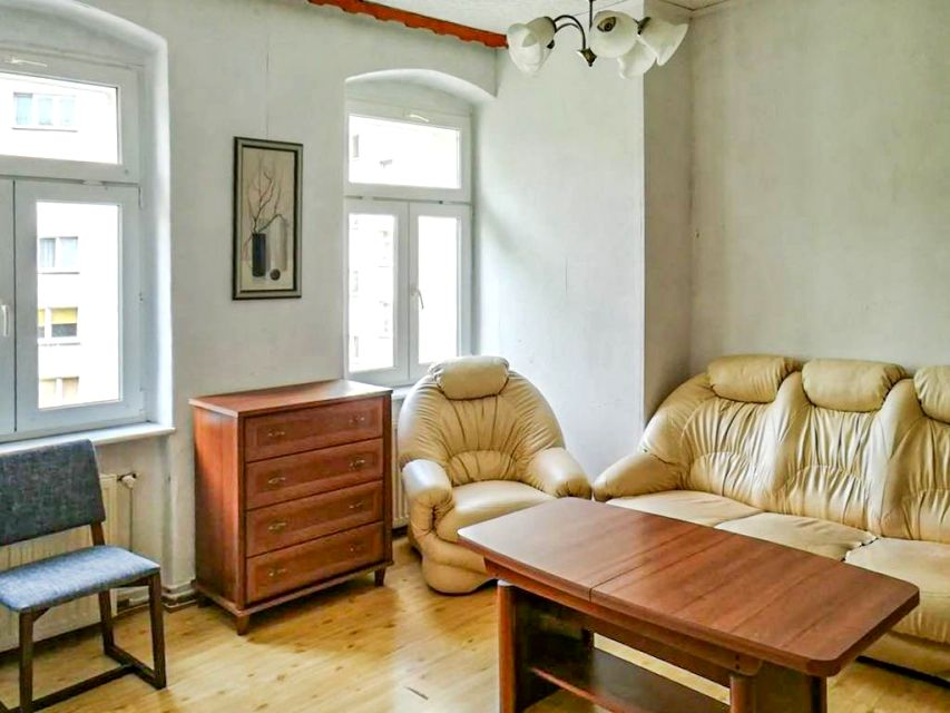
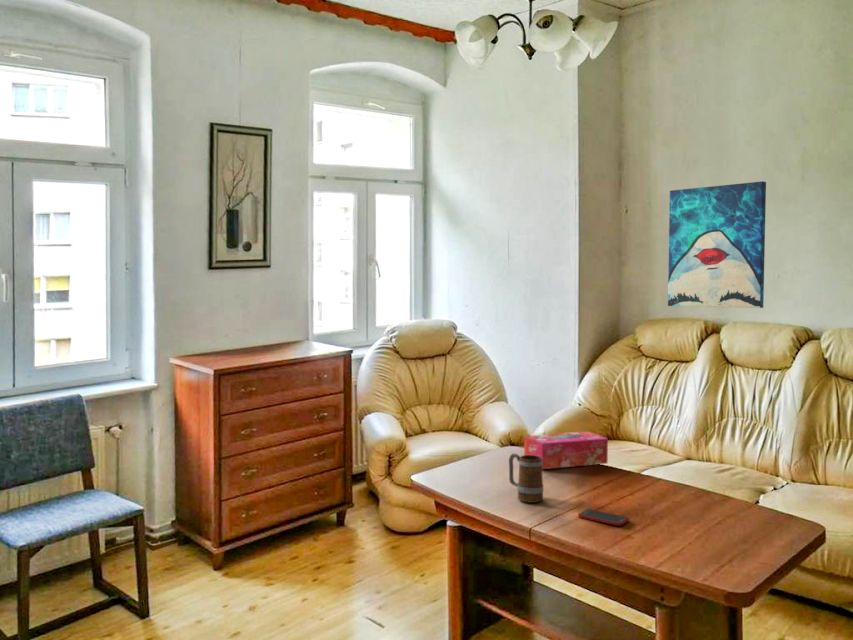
+ wall art (714, 246)
+ cell phone (603, 517)
+ mug (525, 476)
+ tissue box (565, 449)
